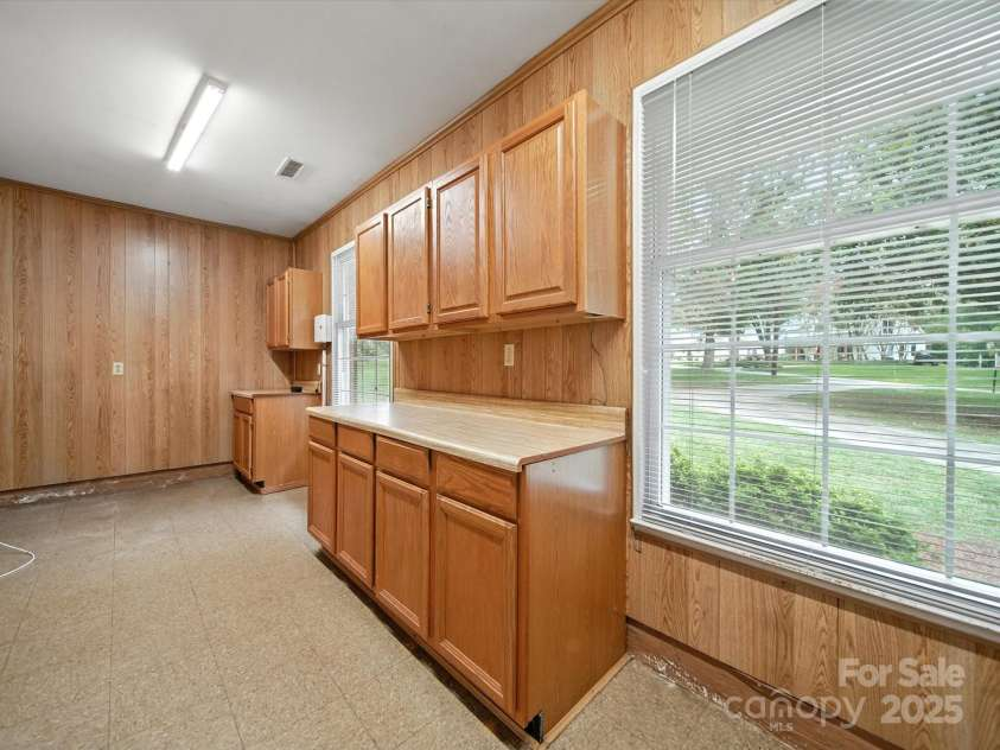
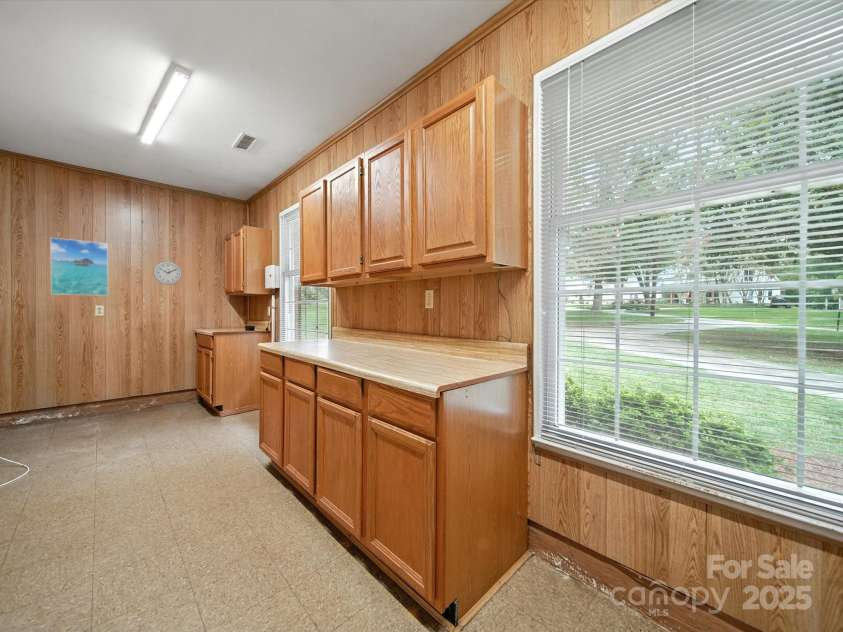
+ wall clock (167, 273)
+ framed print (80, 267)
